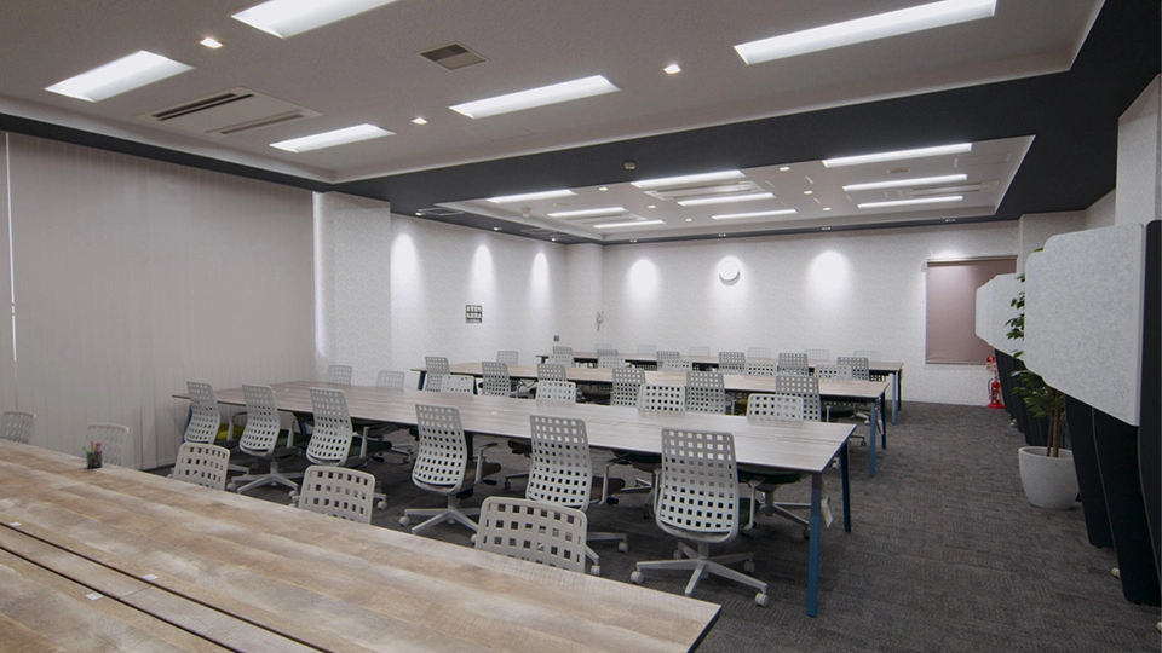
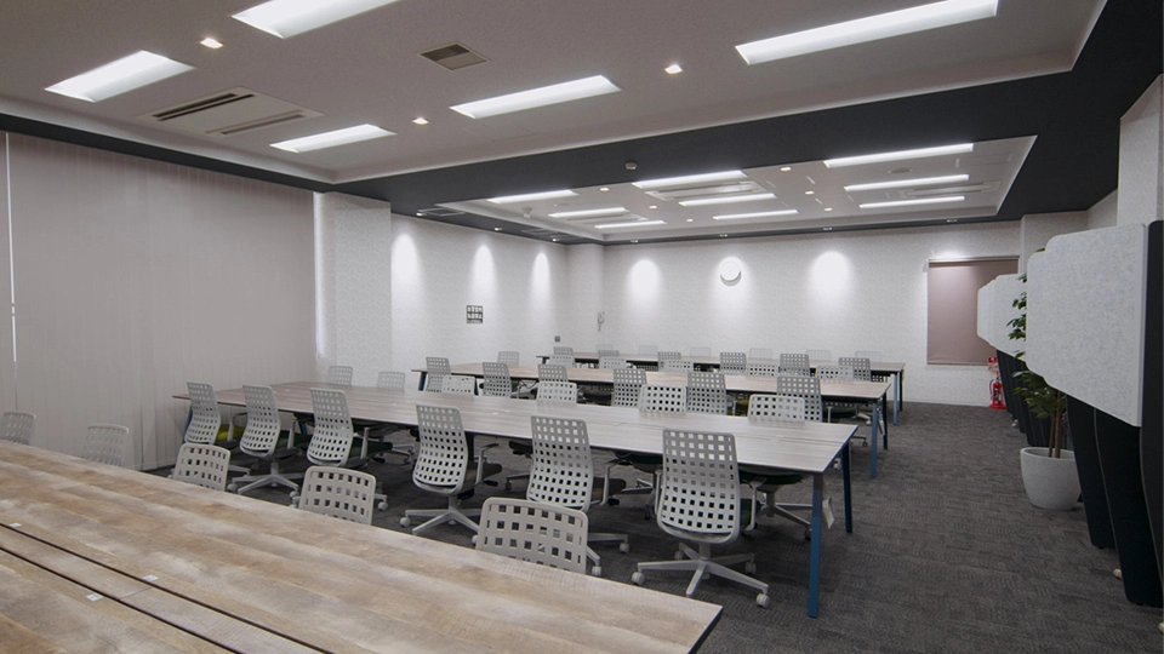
- pen holder (92, 453)
